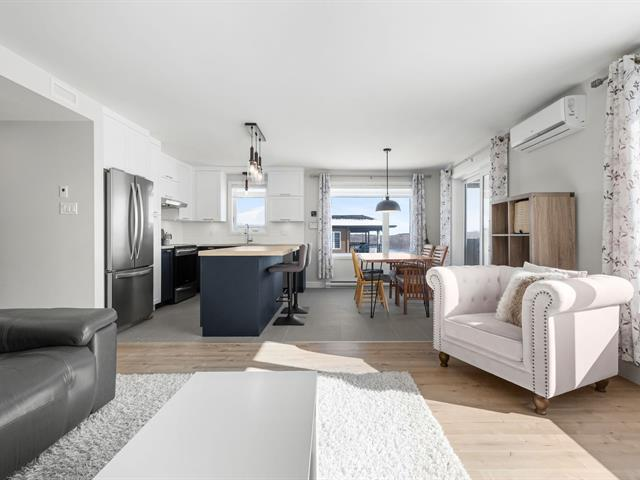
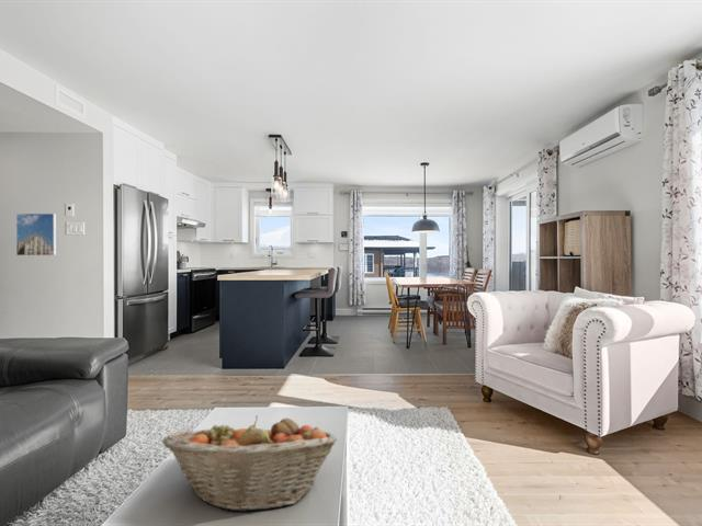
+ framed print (36, 235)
+ fruit basket (252, 450)
